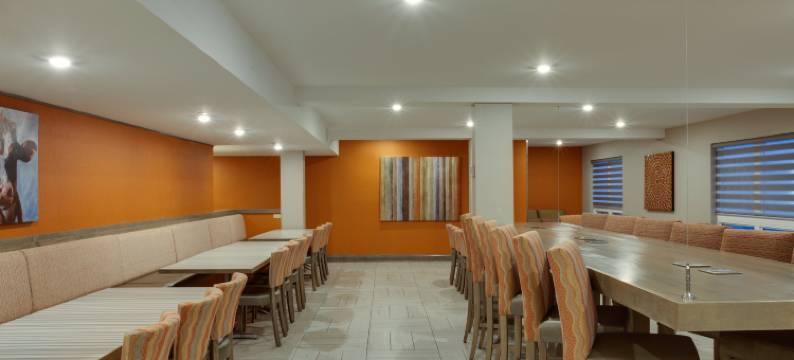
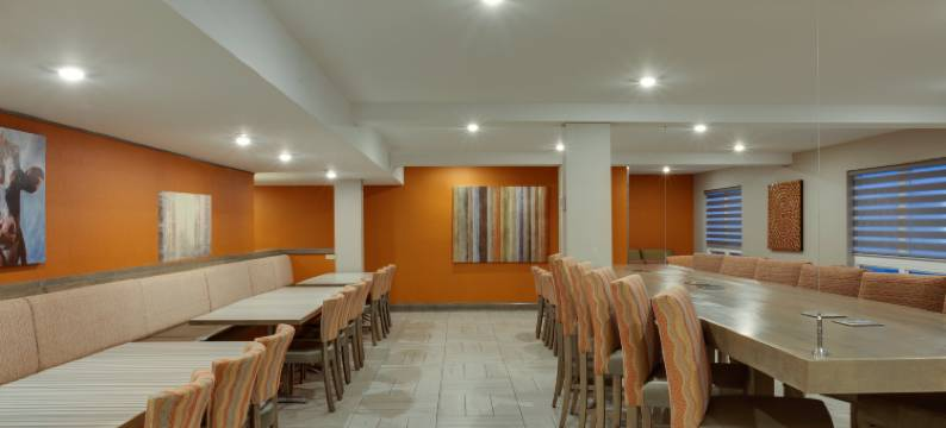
+ wall art (186, 226)
